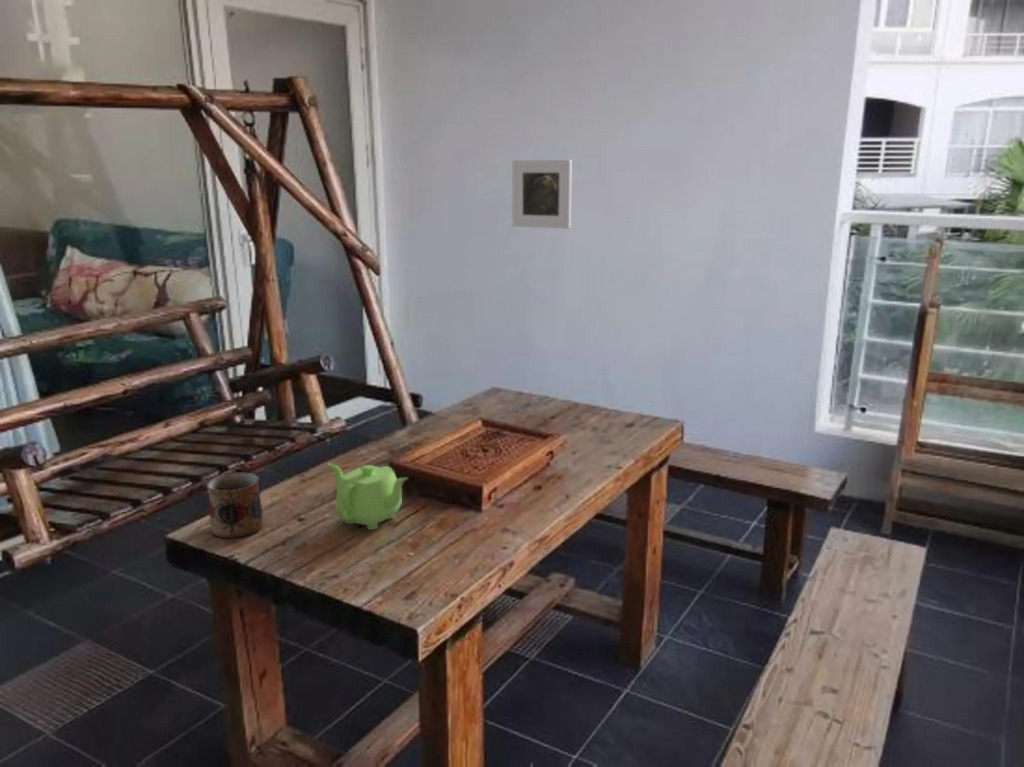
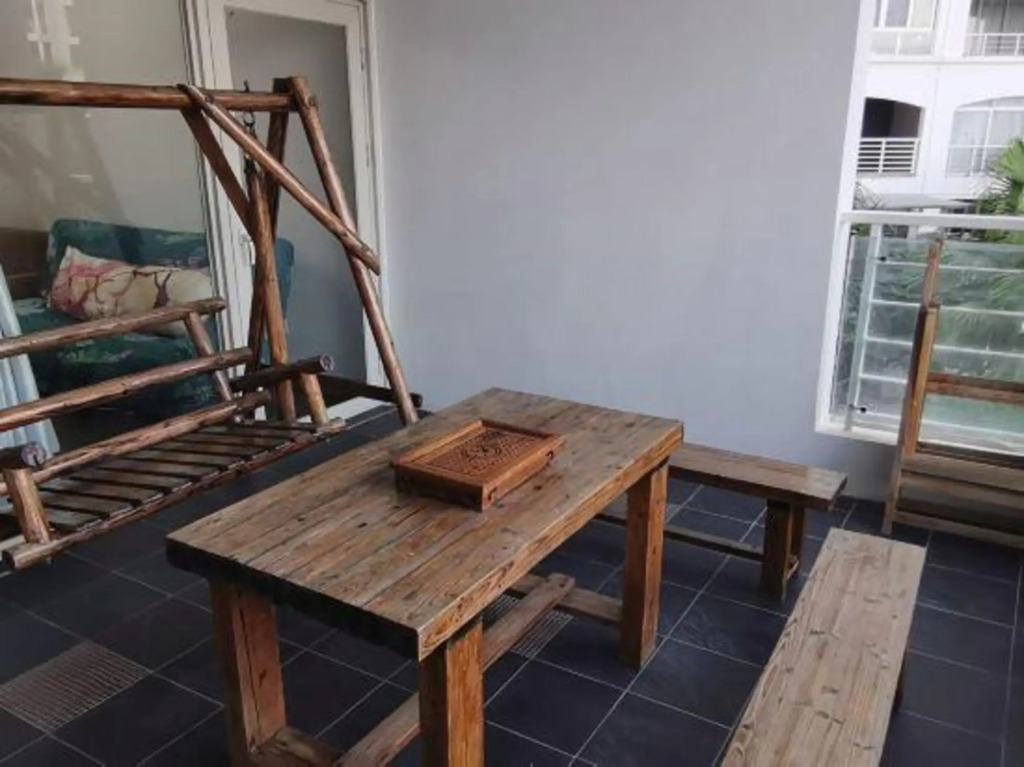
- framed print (541, 194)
- teapot (368, 493)
- mug (237, 502)
